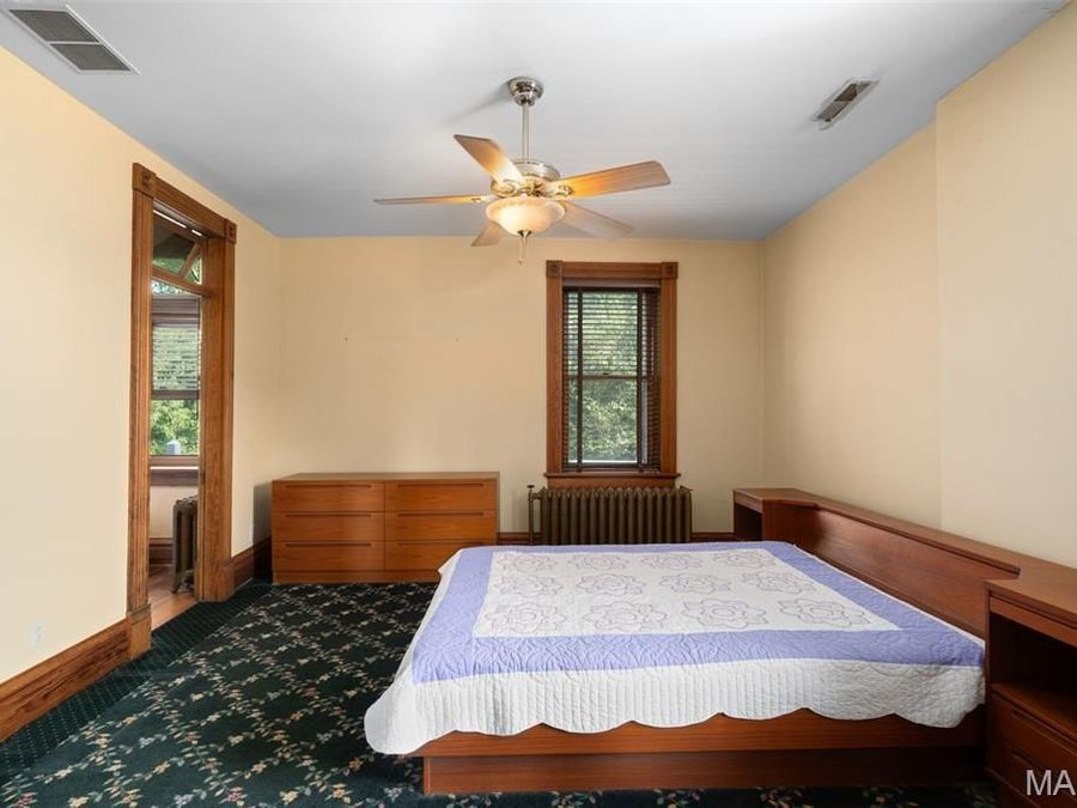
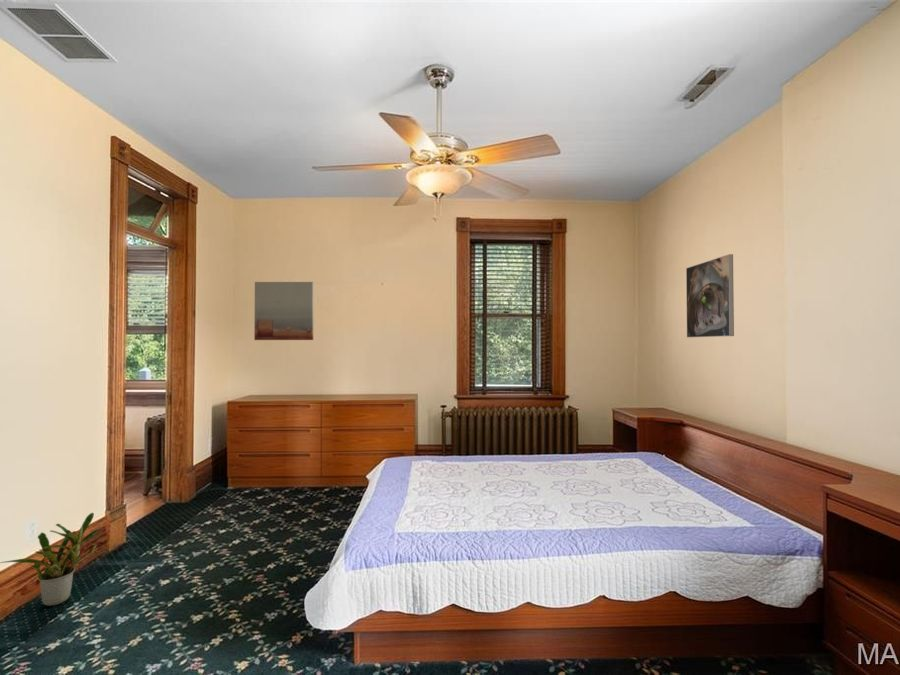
+ wall art (284, 311)
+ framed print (708, 299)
+ potted plant (66, 560)
